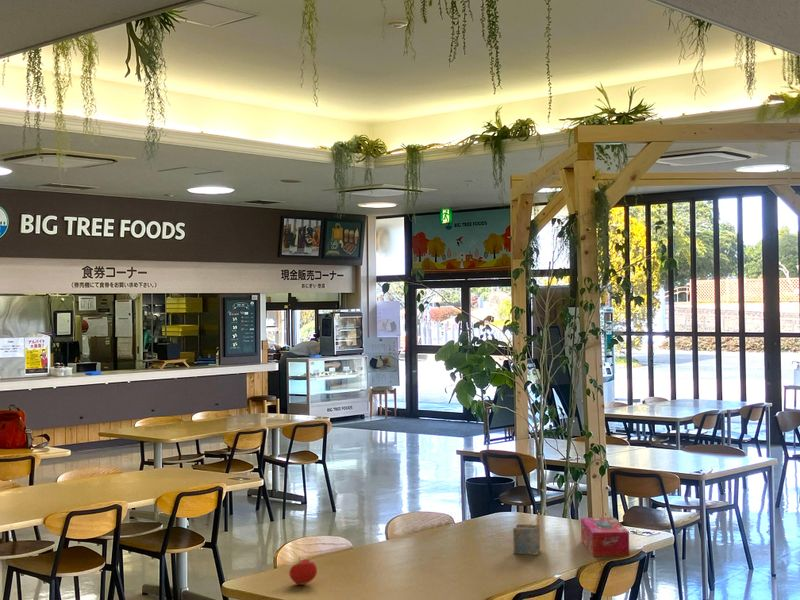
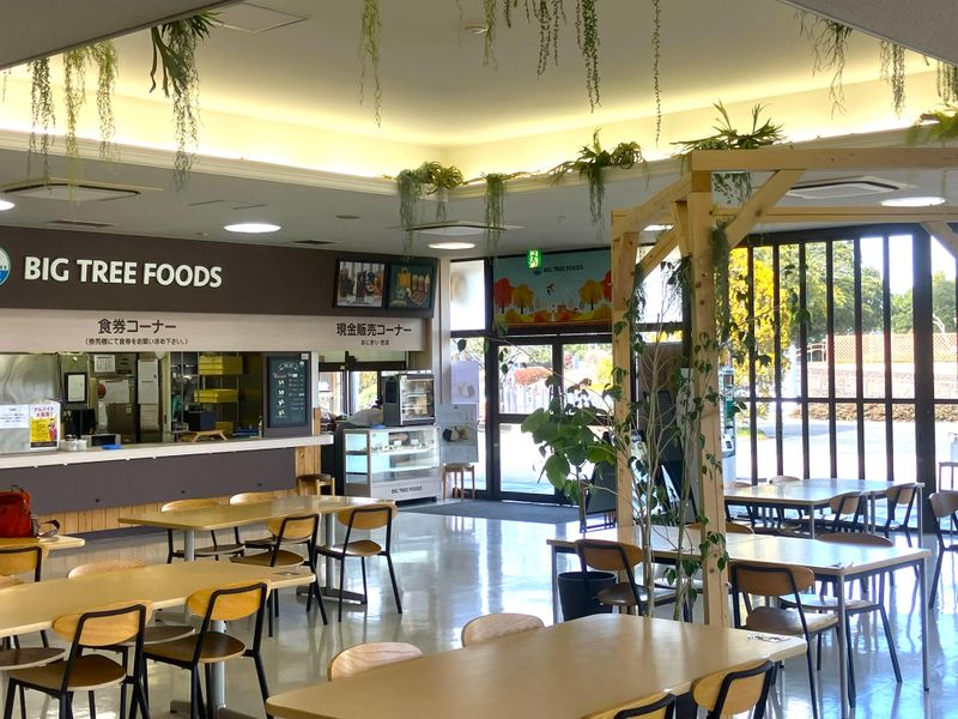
- fruit (303, 570)
- napkin holder (527, 534)
- tissue box (604, 536)
